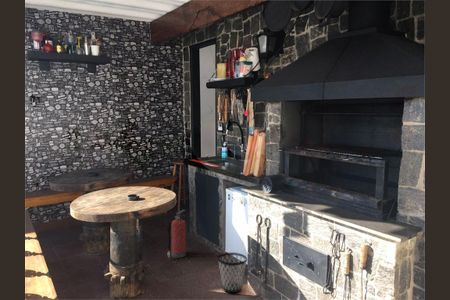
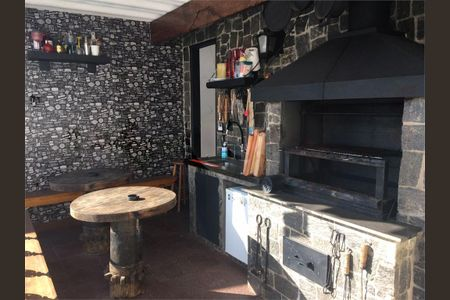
- fire extinguisher (176, 234)
- wastebasket (232, 273)
